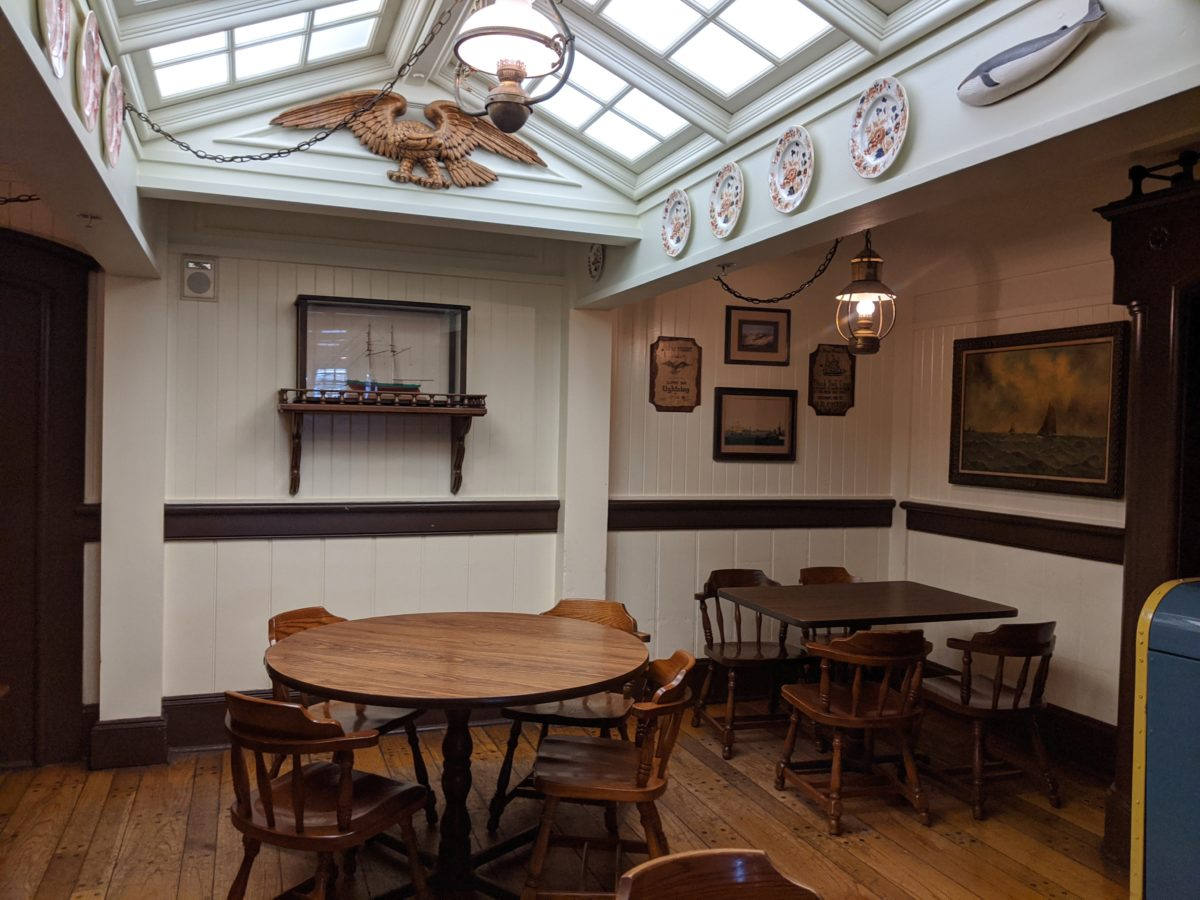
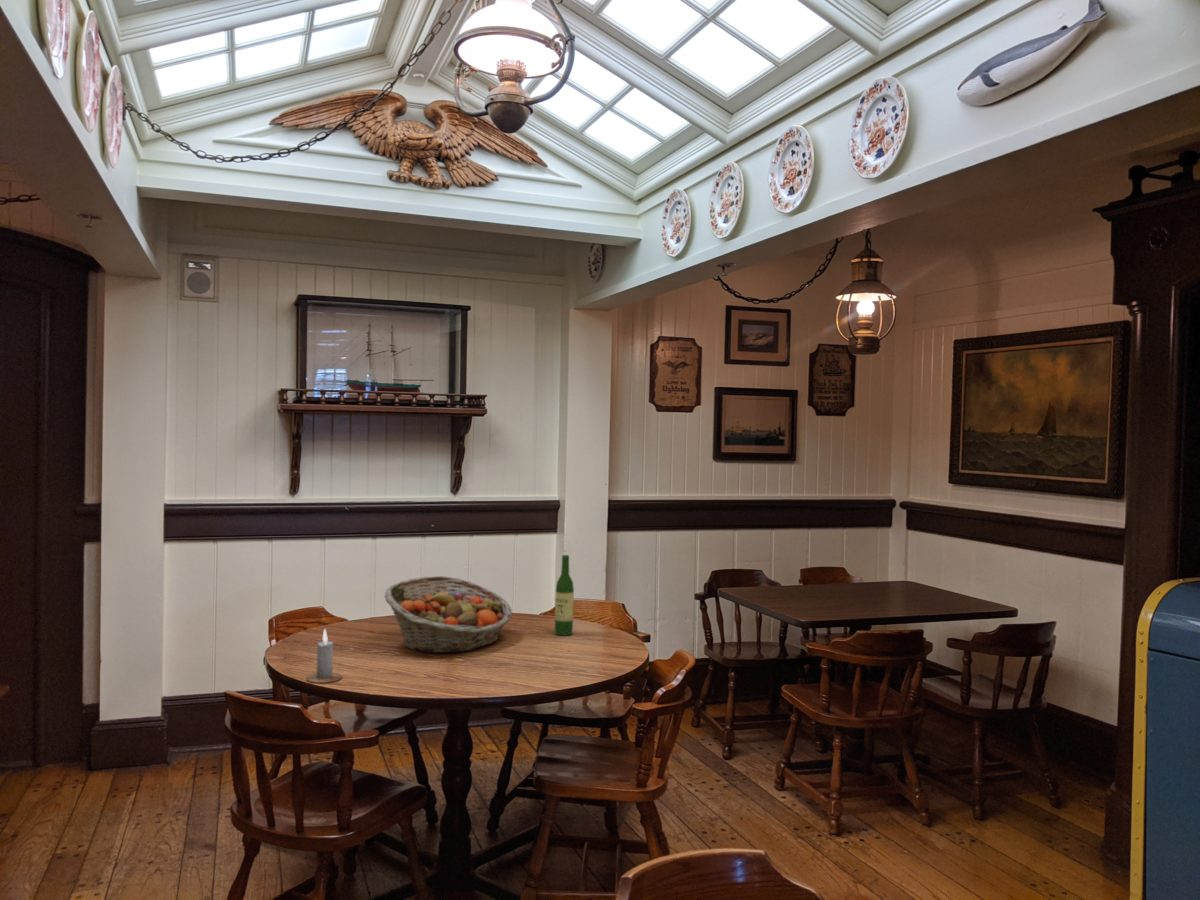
+ wine bottle (564, 594)
+ fruit basket (449, 612)
+ candle (325, 653)
